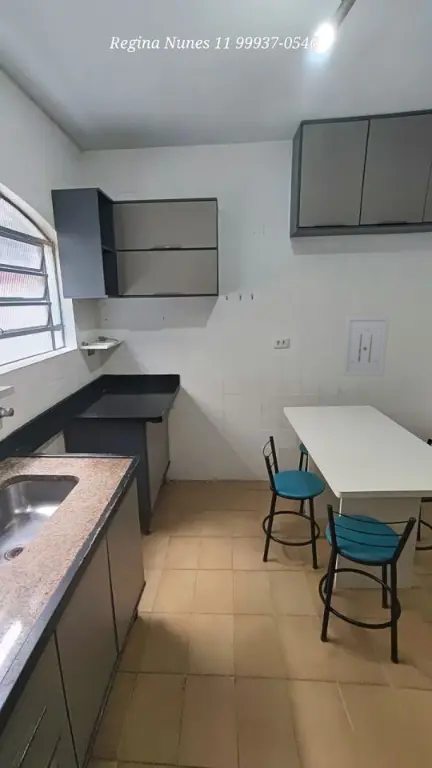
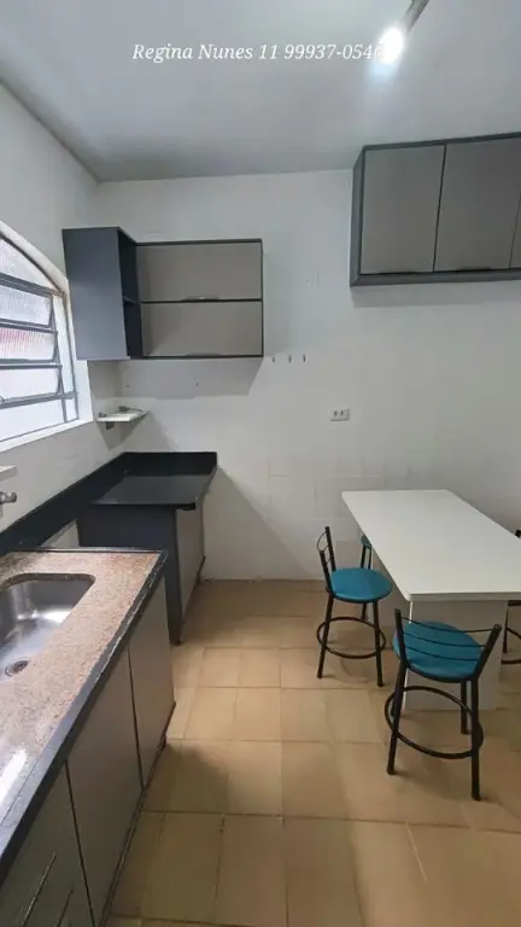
- wall art (365, 346)
